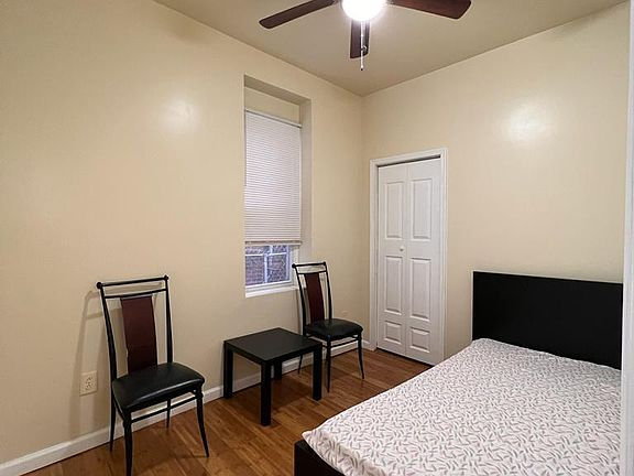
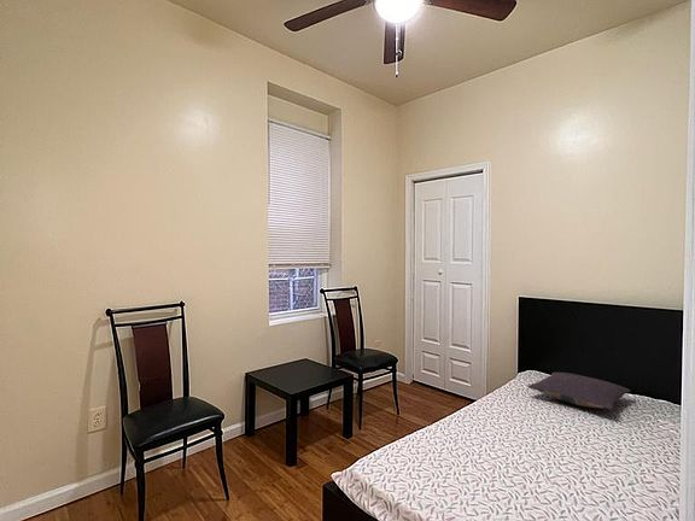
+ pillow (578, 388)
